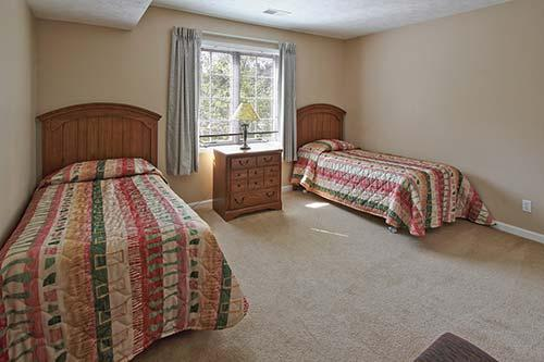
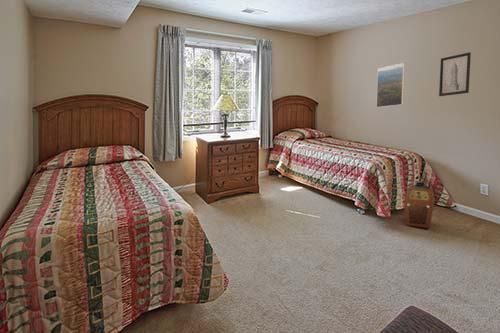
+ wall art (454, 75)
+ speaker (419, 202)
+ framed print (390, 86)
